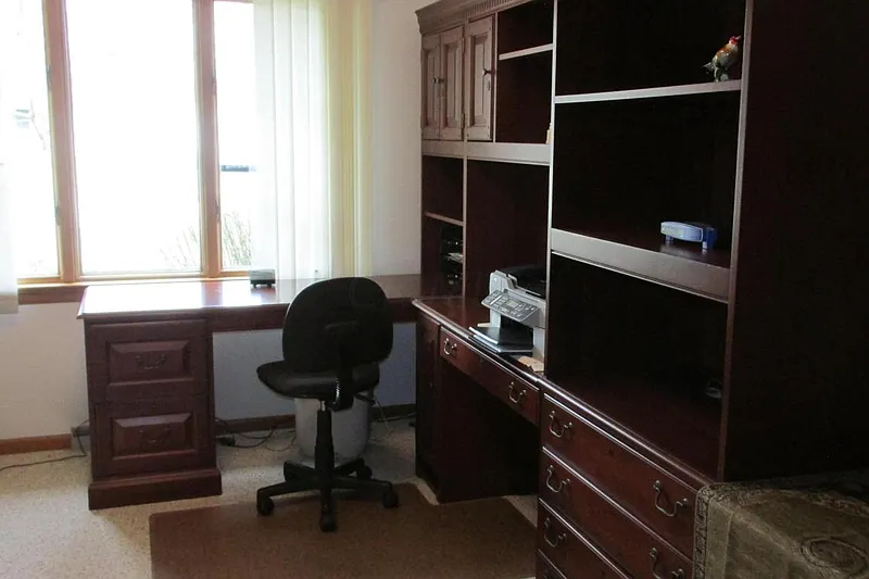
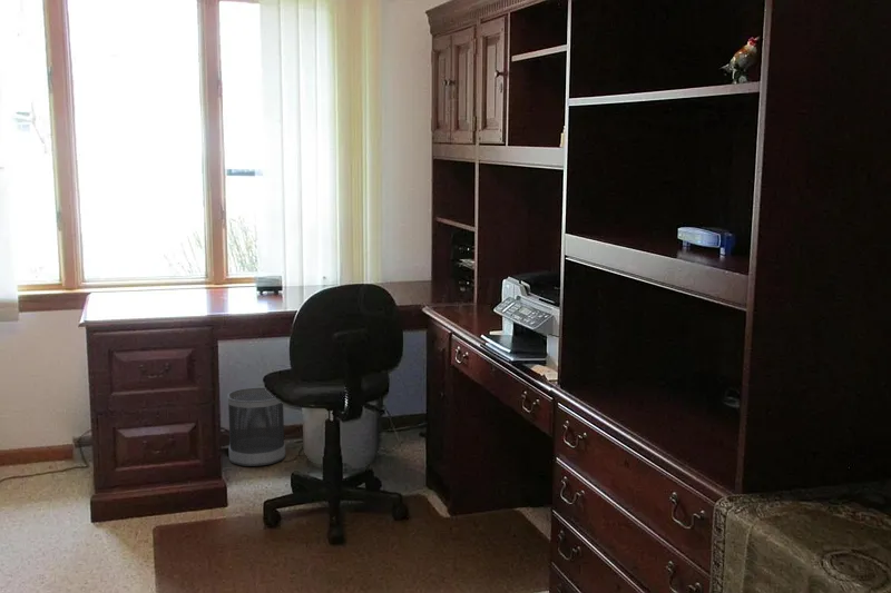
+ wastebasket (256, 425)
